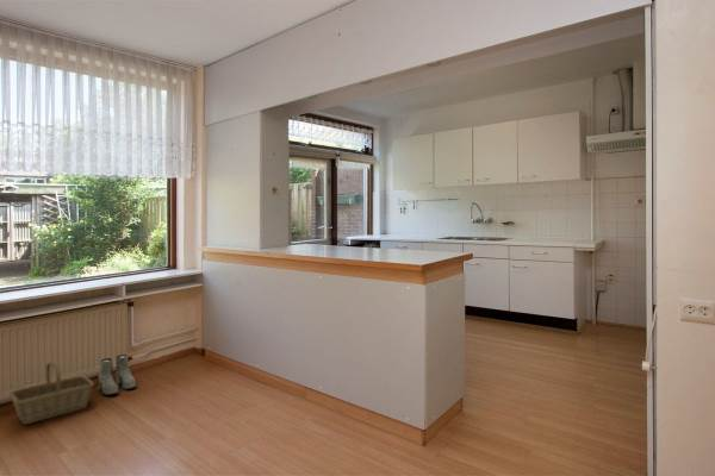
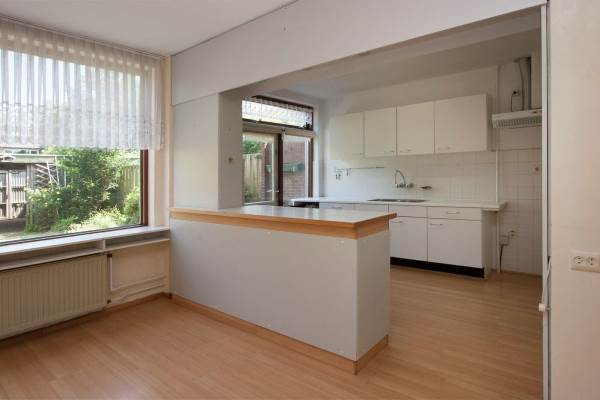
- basket (52, 388)
- boots (117, 372)
